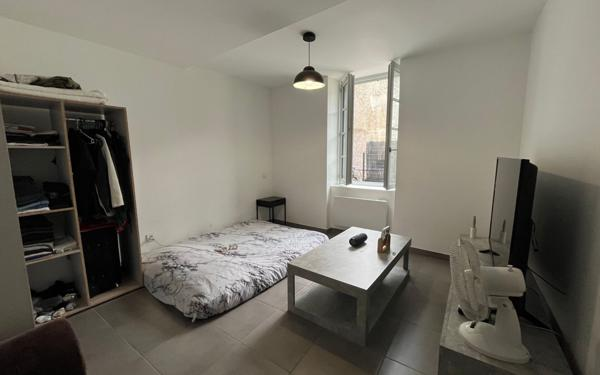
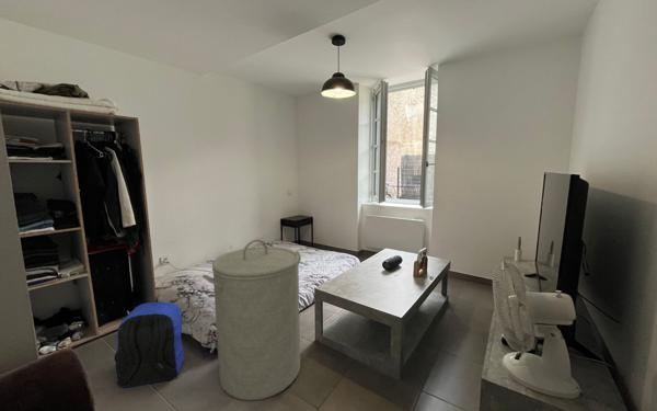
+ laundry hamper (258, 306)
+ backpack (151, 336)
